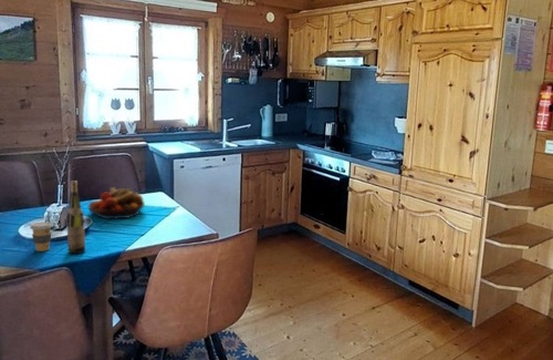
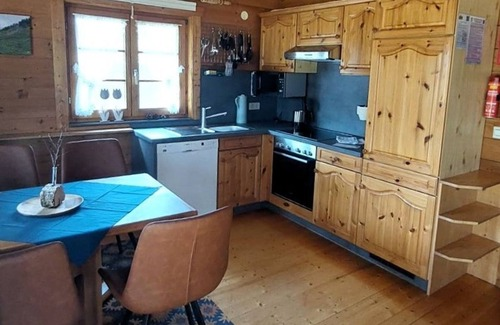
- fruit bowl (116, 200)
- coffee cup (41, 236)
- wine bottle (75, 216)
